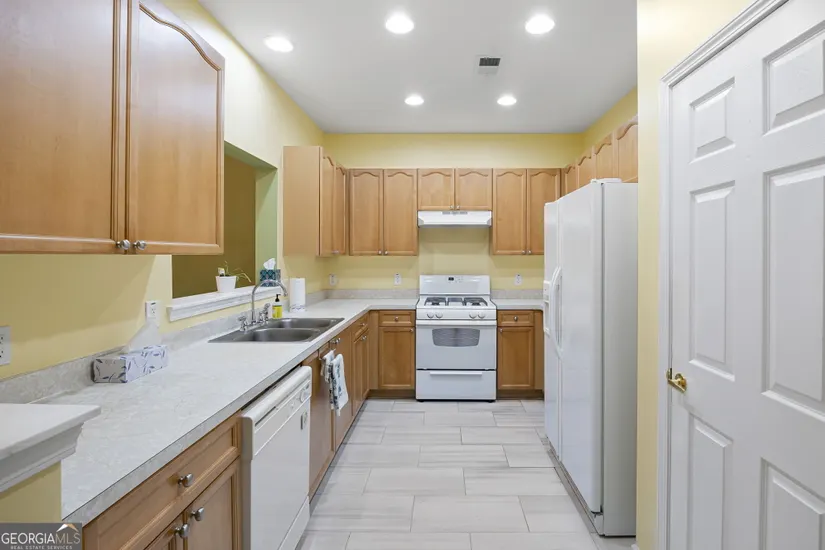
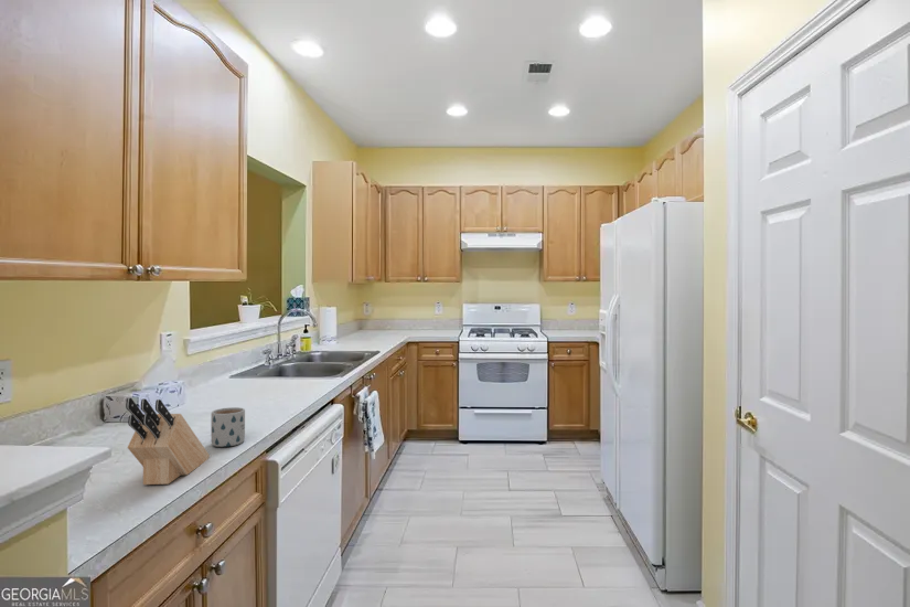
+ mug (228, 425)
+ knife block (168, 433)
